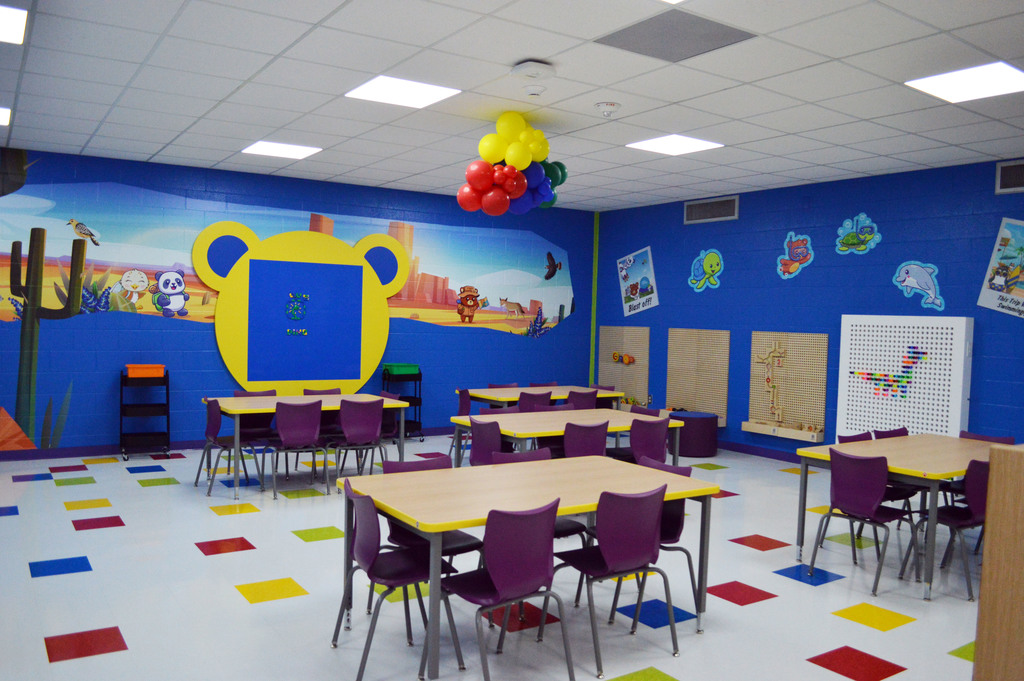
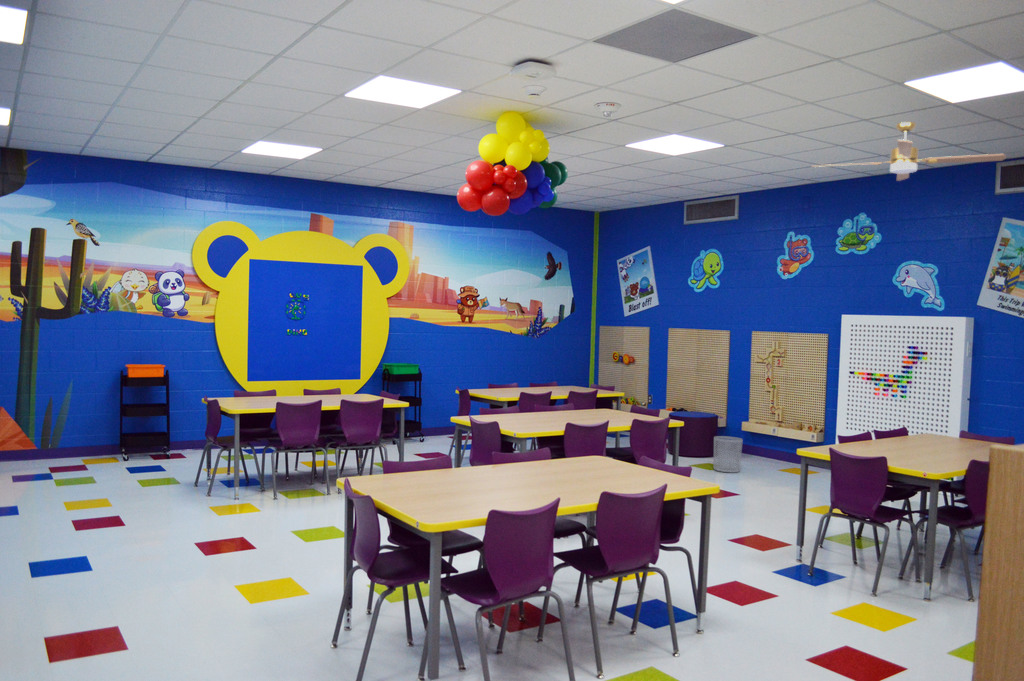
+ waste bin (727, 454)
+ electric fan (904, 147)
